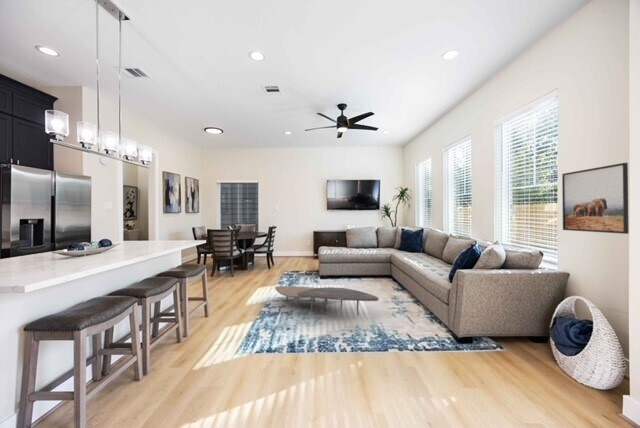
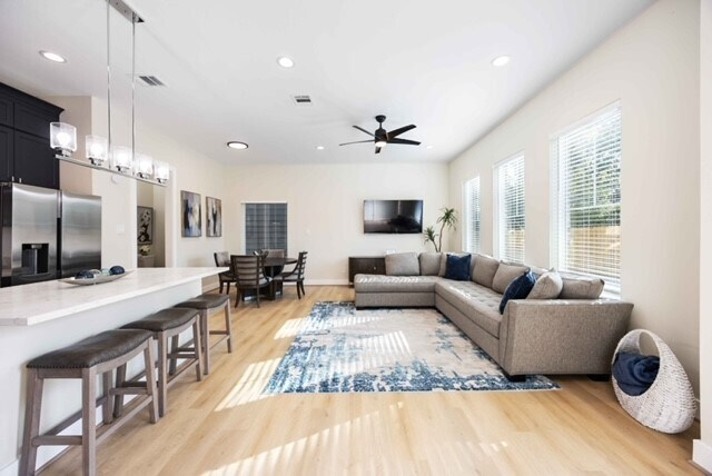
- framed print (591, 200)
- coffee table (321, 298)
